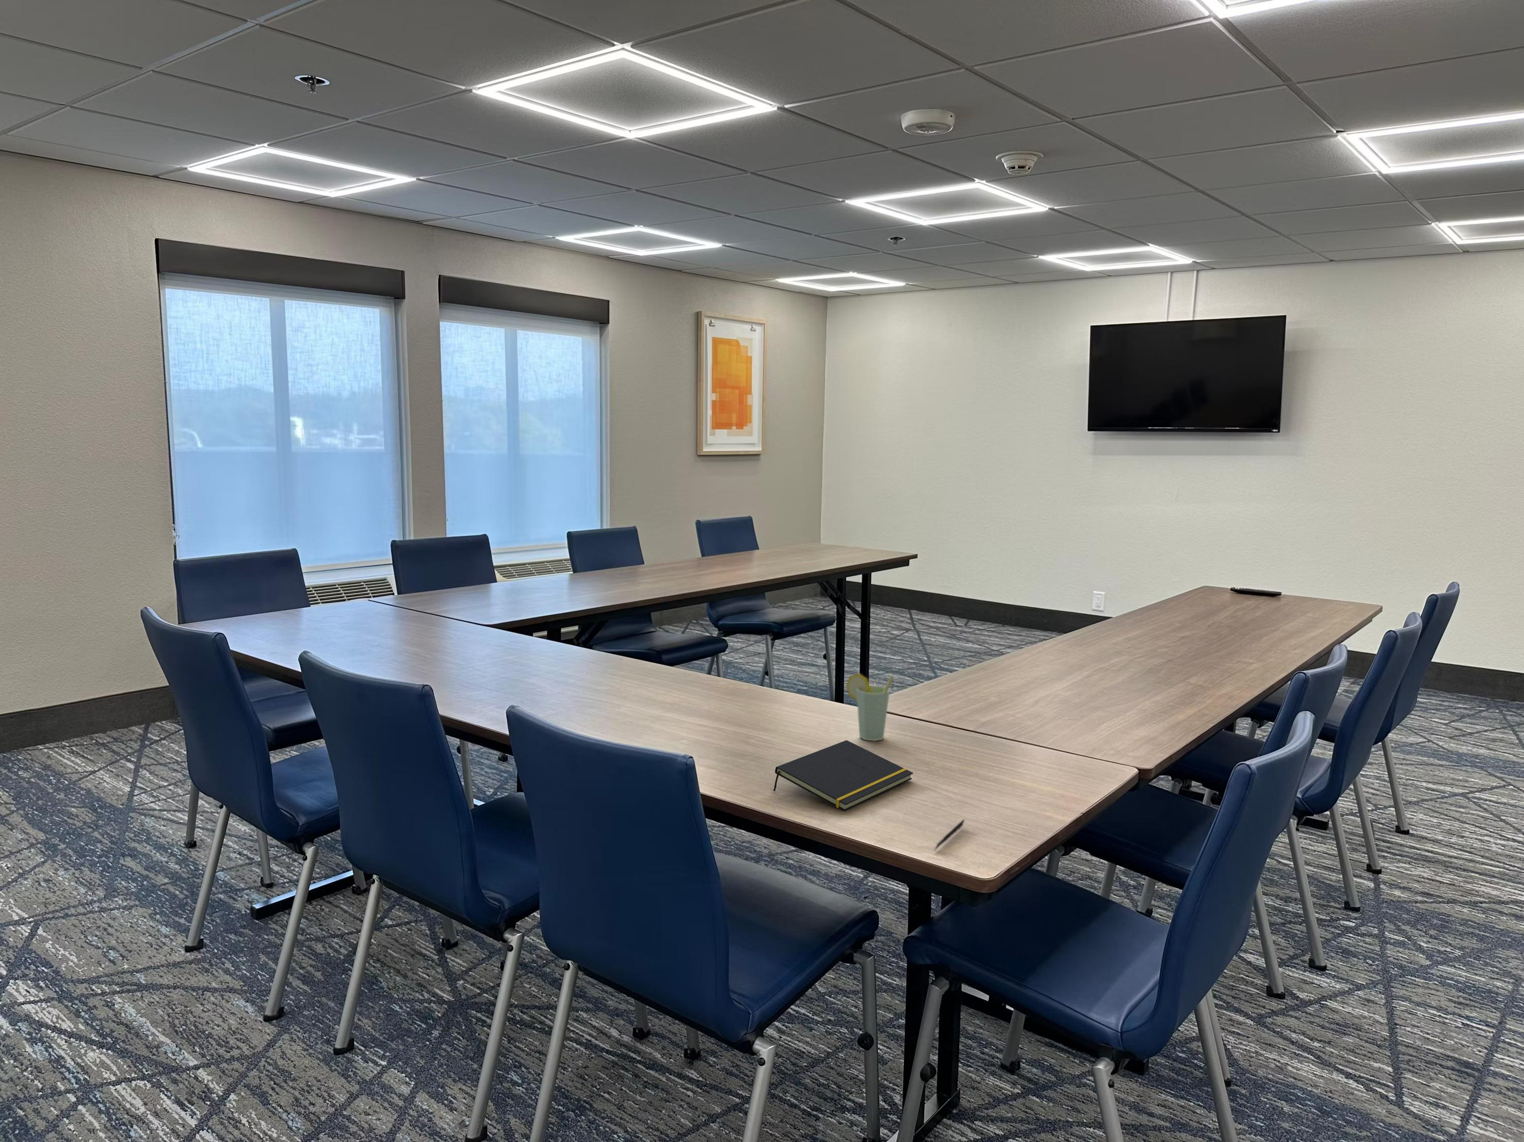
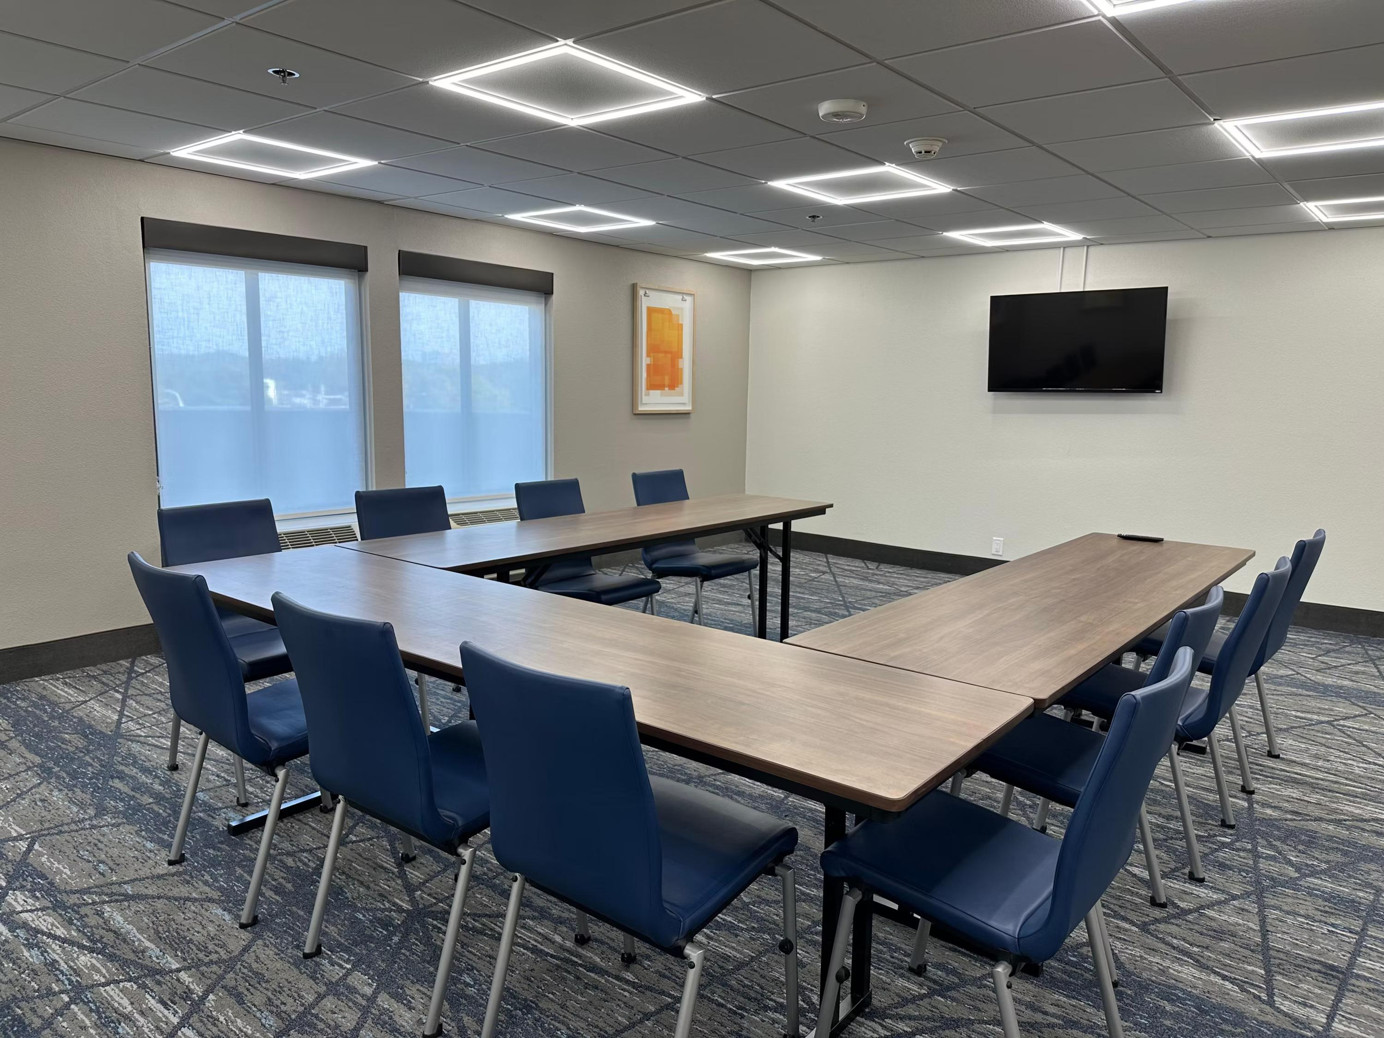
- cup (869, 704)
- pen (949, 835)
- notepad (845, 773)
